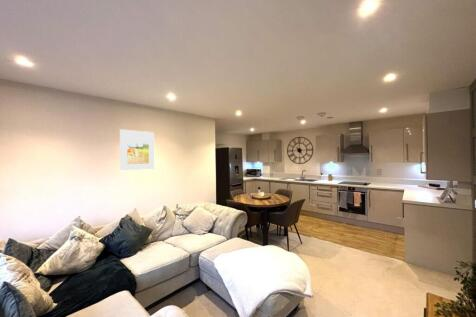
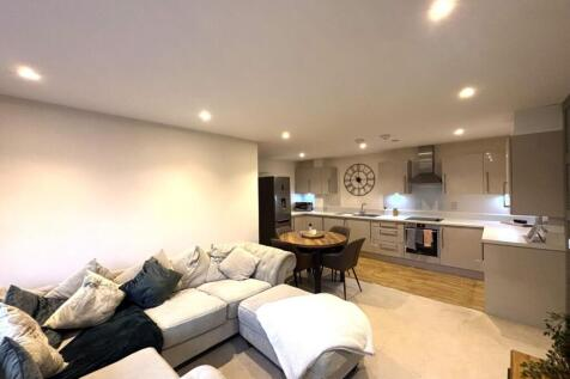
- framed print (138, 150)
